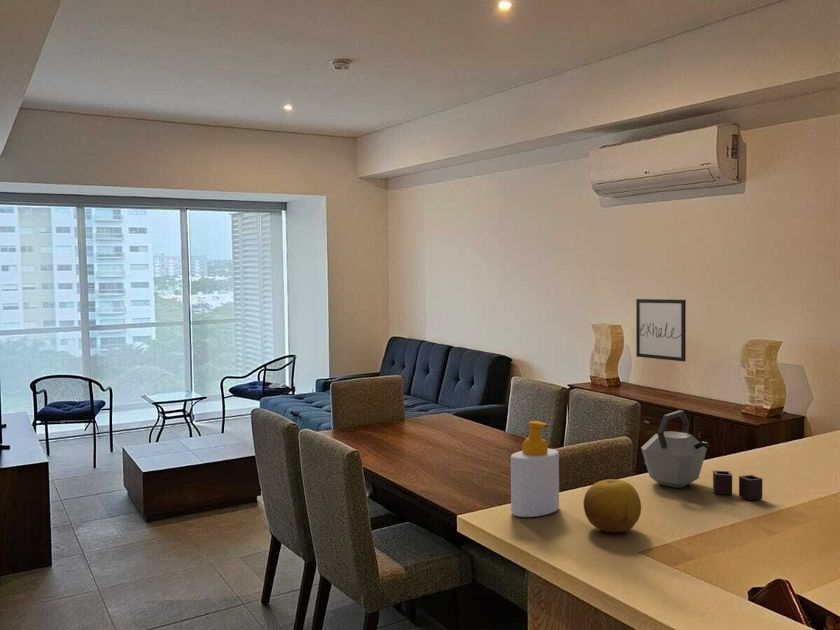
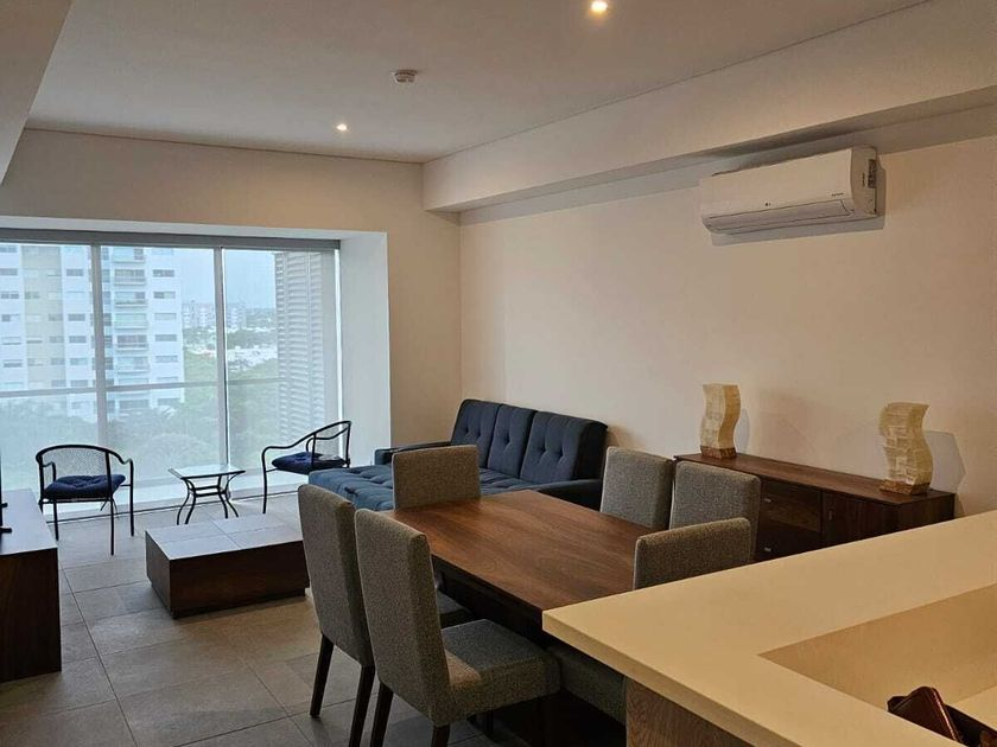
- kettle (702, 452)
- wall art (660, 329)
- fruit (612, 505)
- soap bottle (535, 466)
